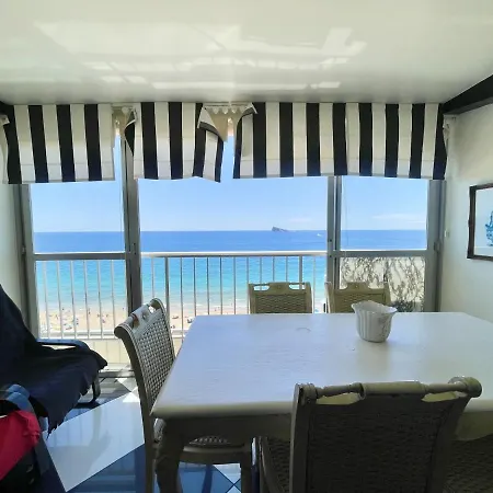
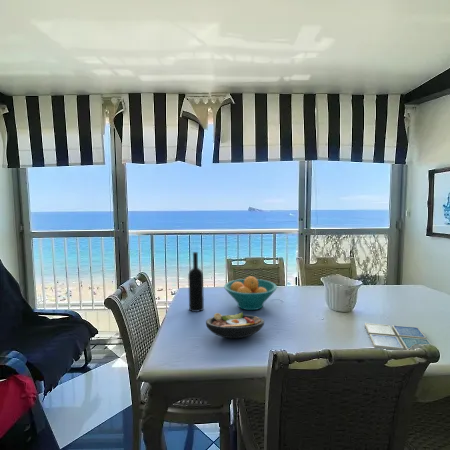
+ wine bottle (195, 281)
+ drink coaster (398, 336)
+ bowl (235, 326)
+ fruit bowl (250, 291)
